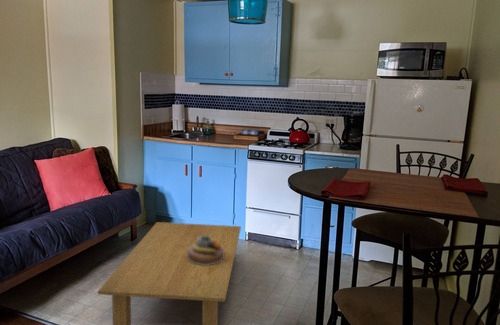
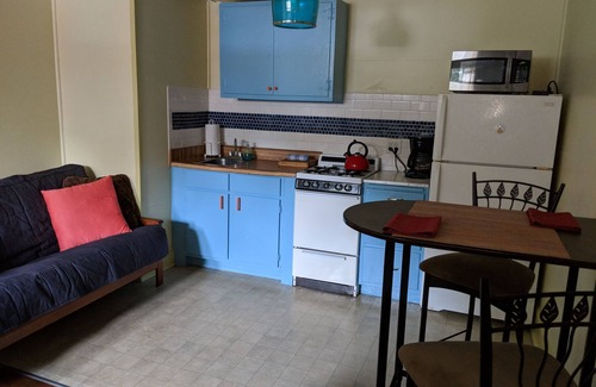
- coffee table (183, 270)
- decorative bowl (205, 246)
